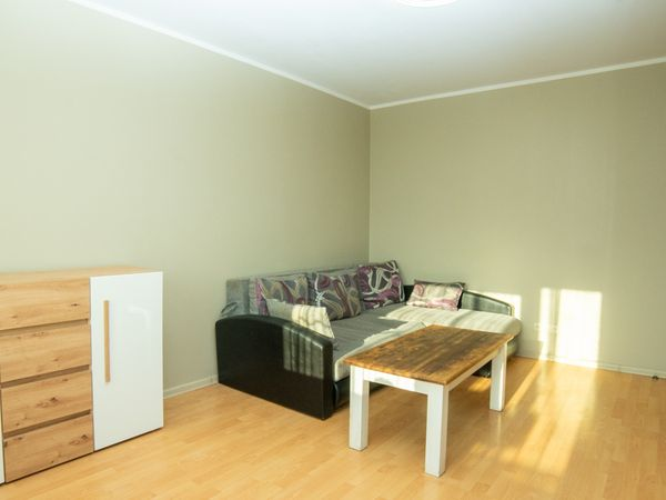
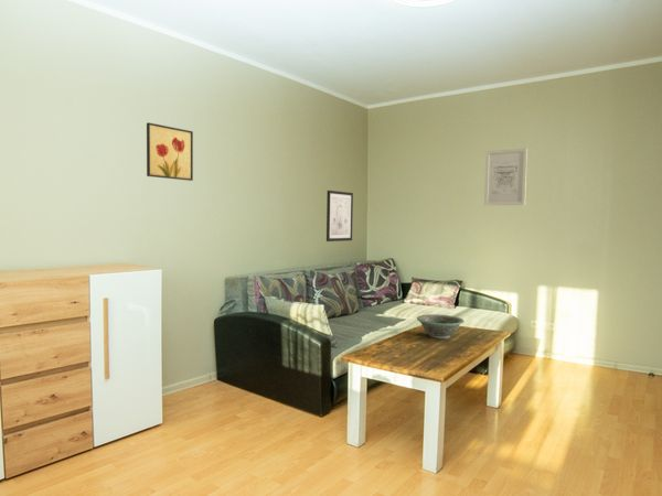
+ decorative bowl (439, 327)
+ wall art (504, 177)
+ wall art (340, 216)
+ wall art (170, 152)
